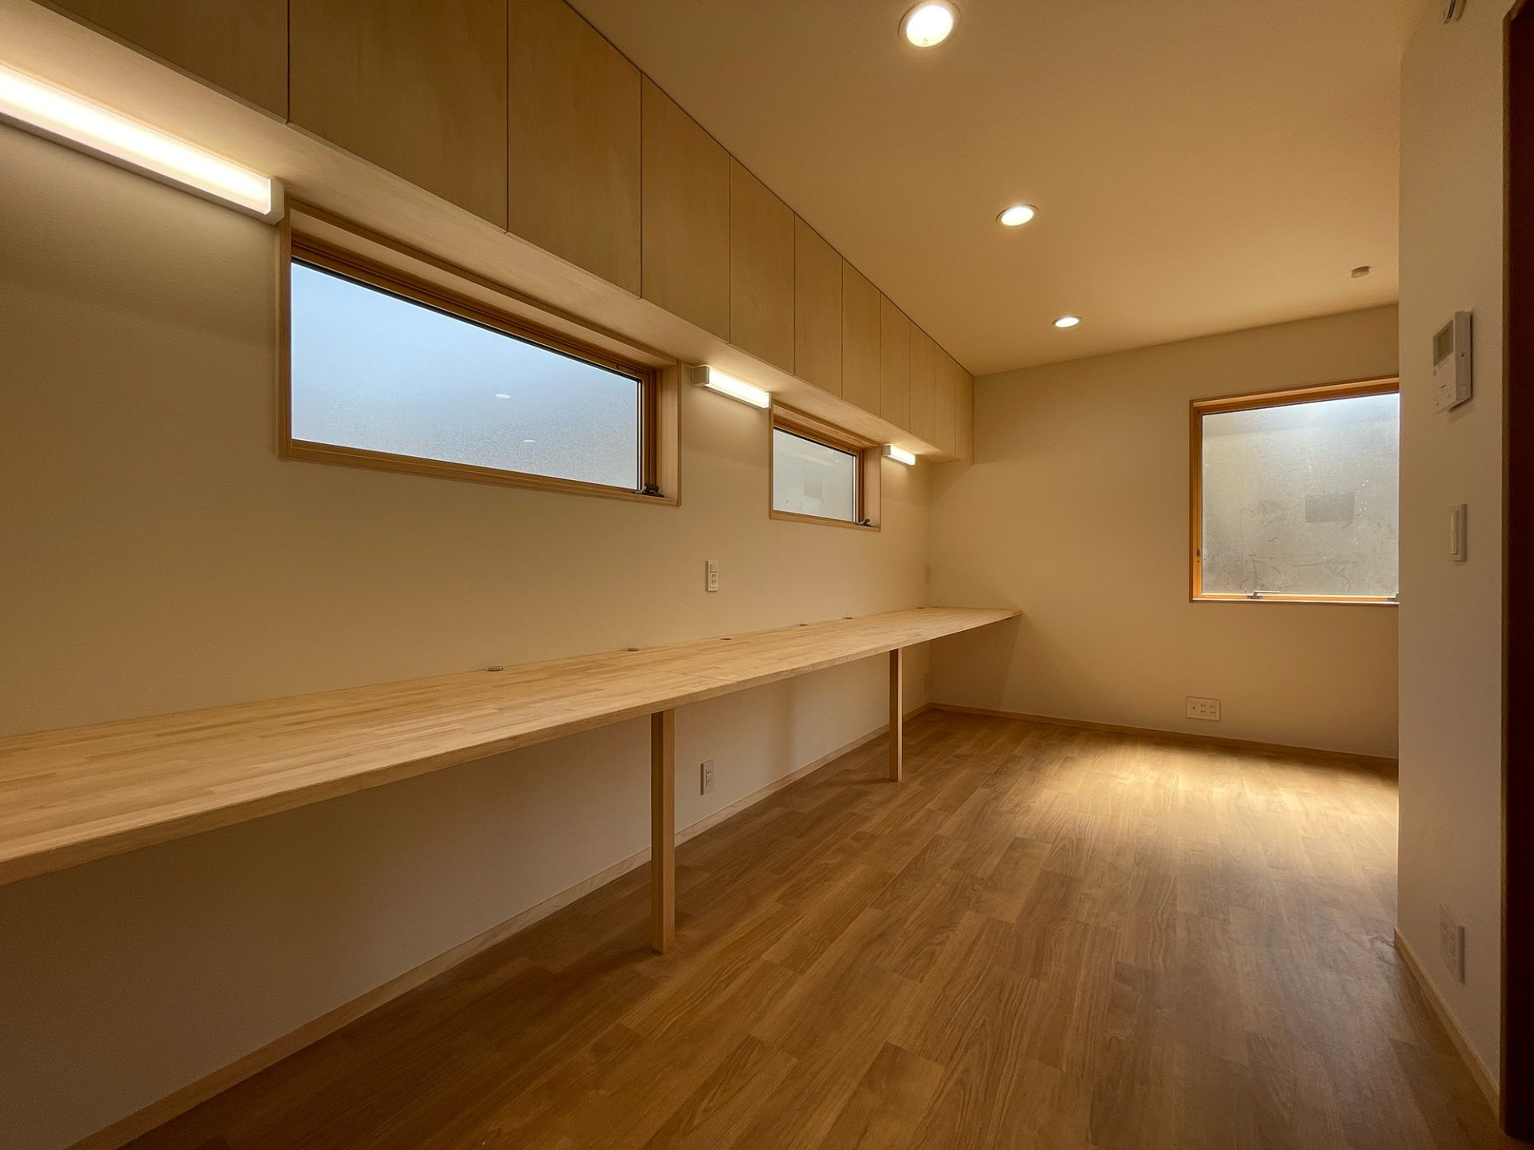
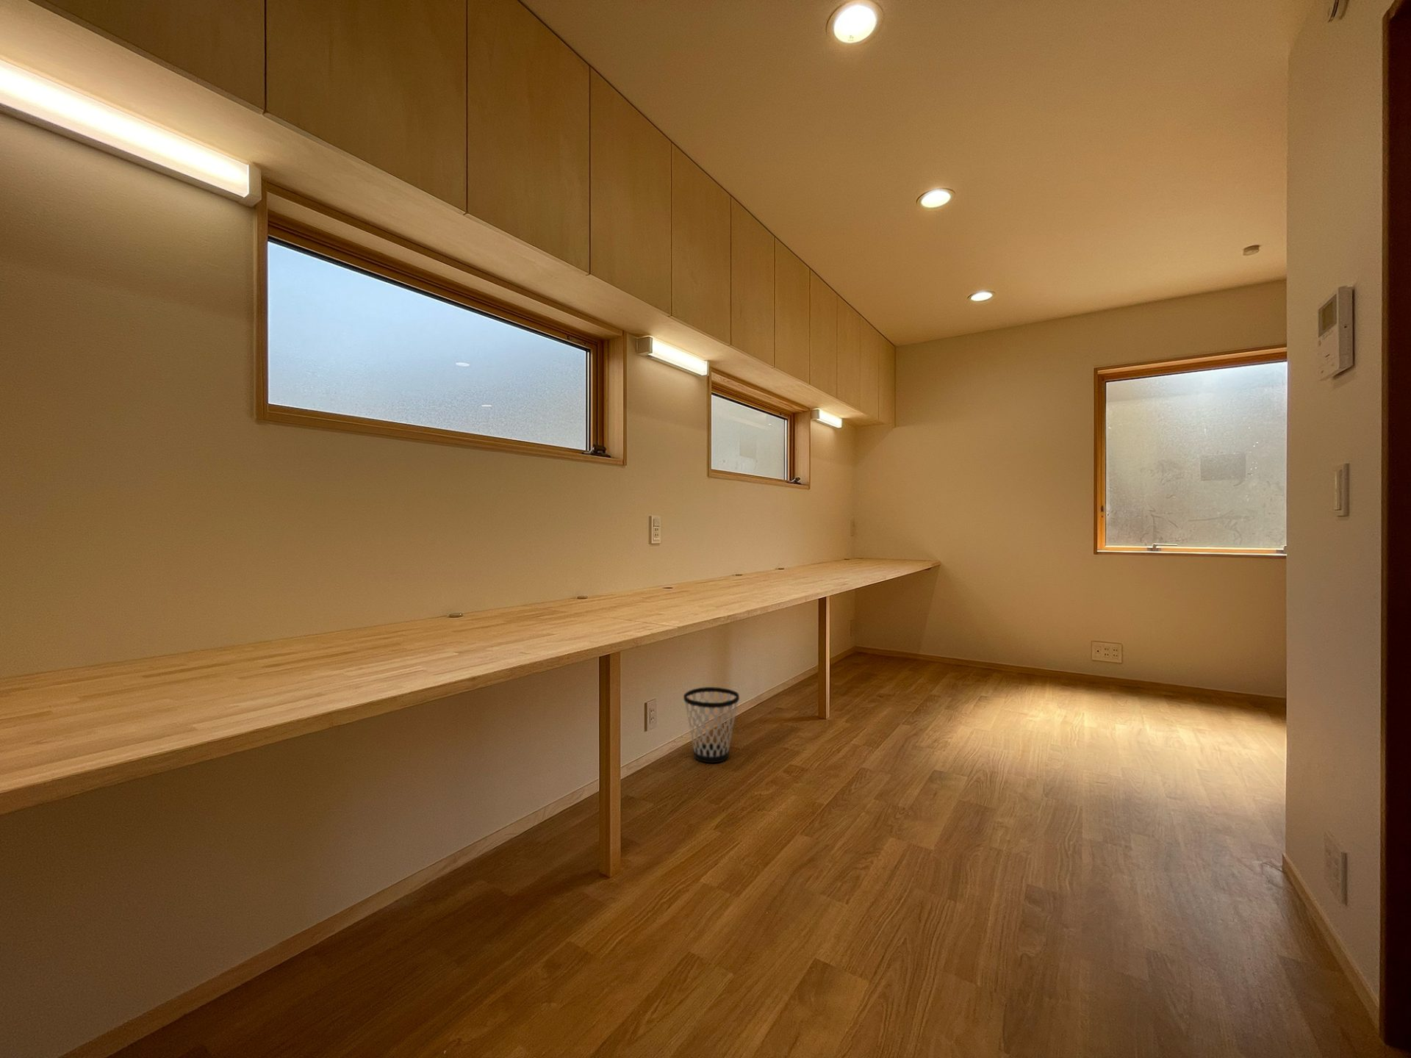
+ wastebasket (711, 726)
